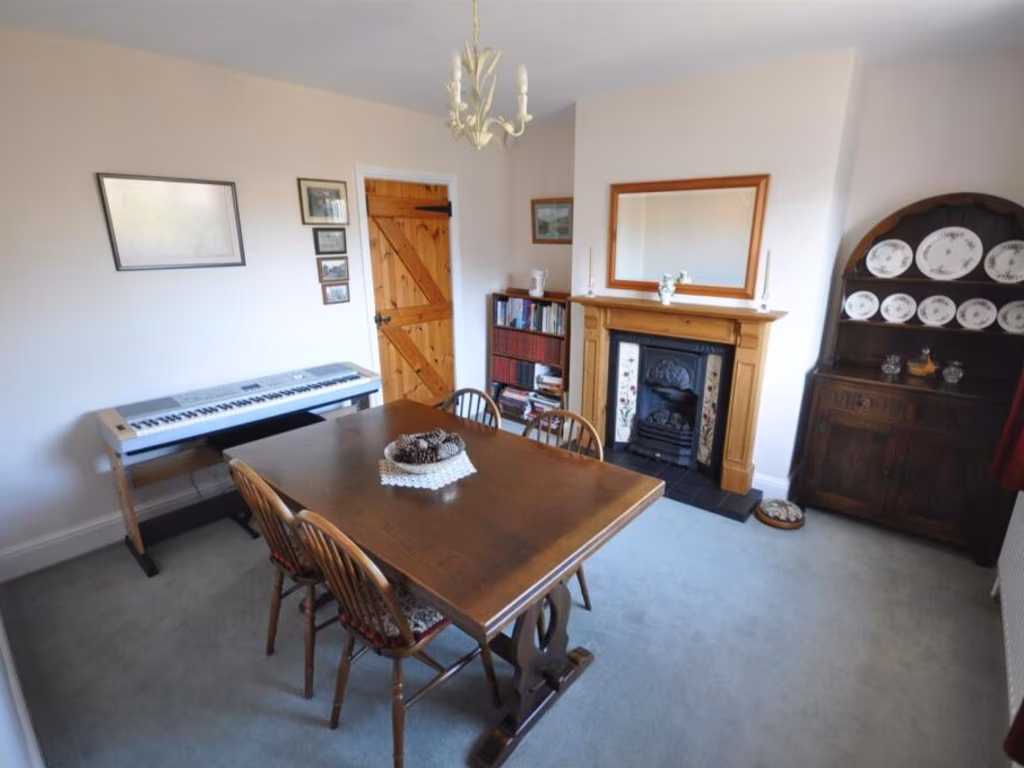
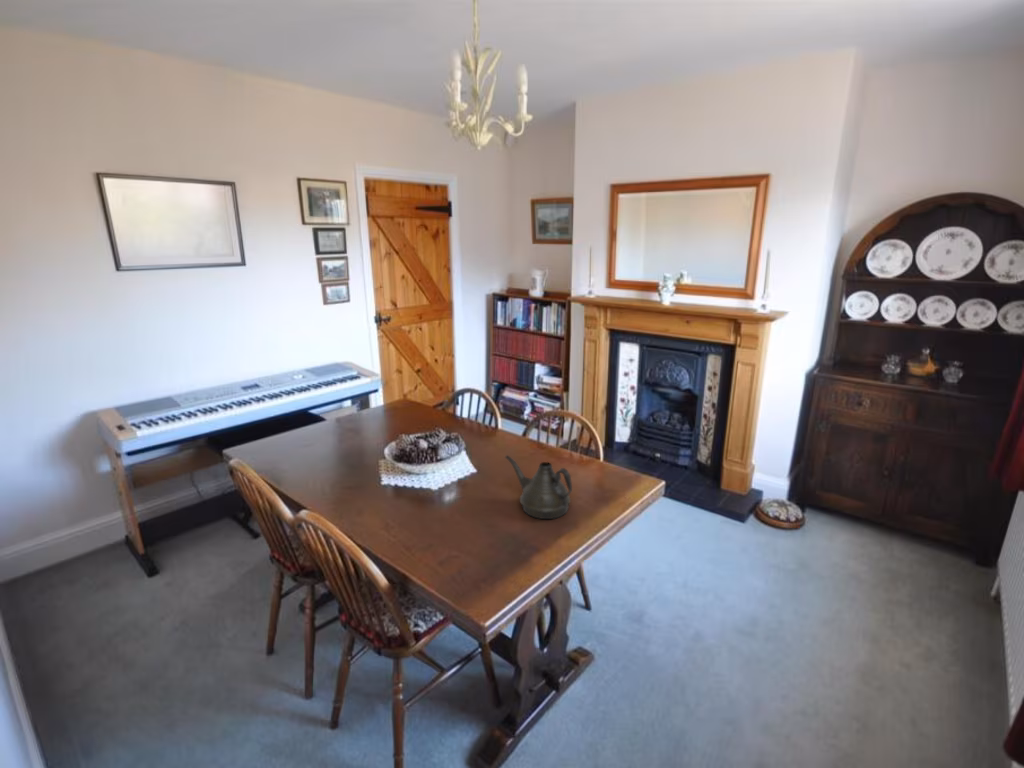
+ teapot (537, 483)
